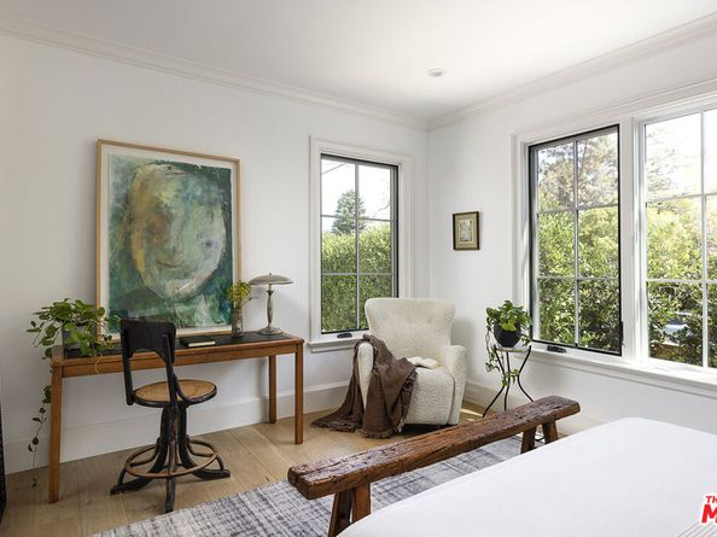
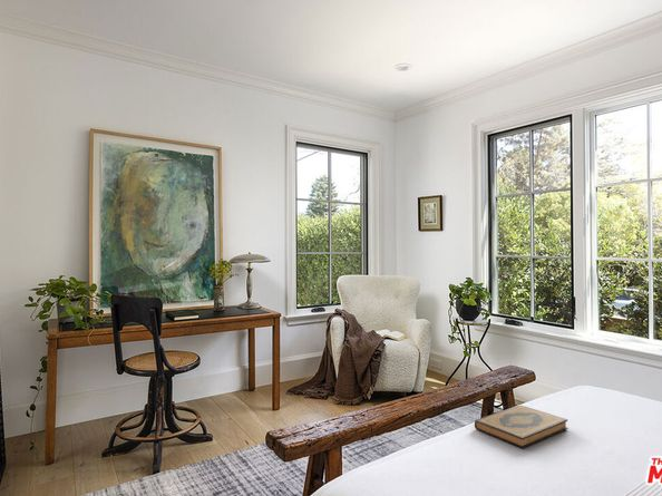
+ hardback book (520, 424)
